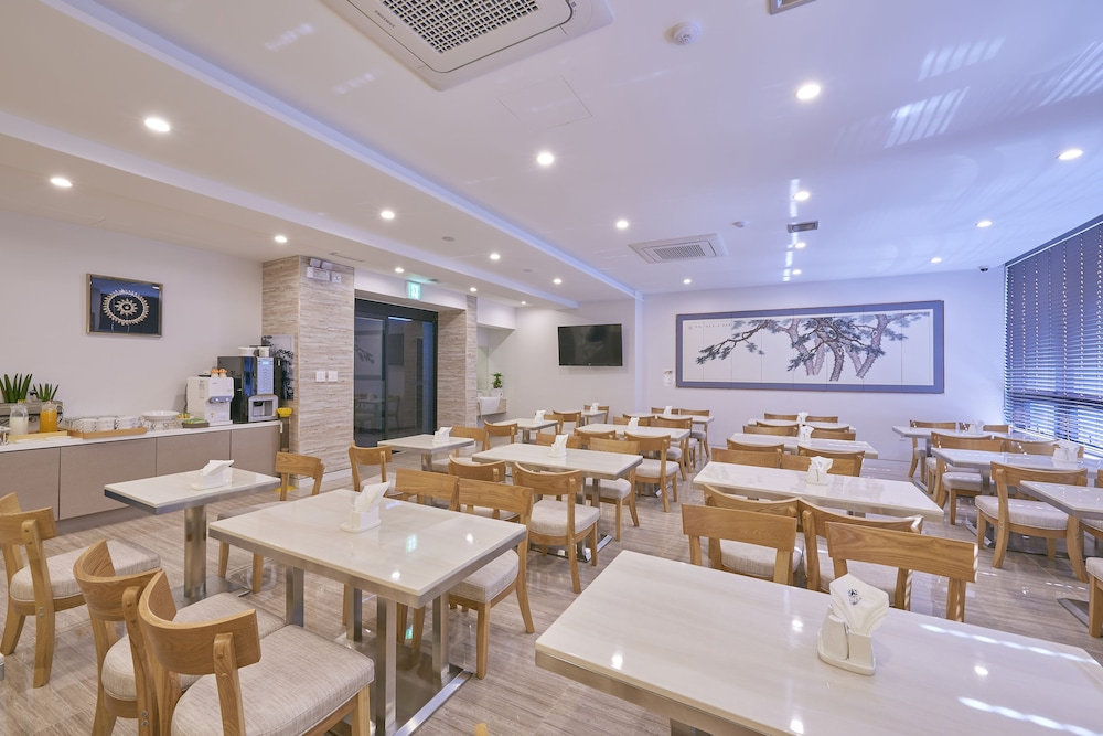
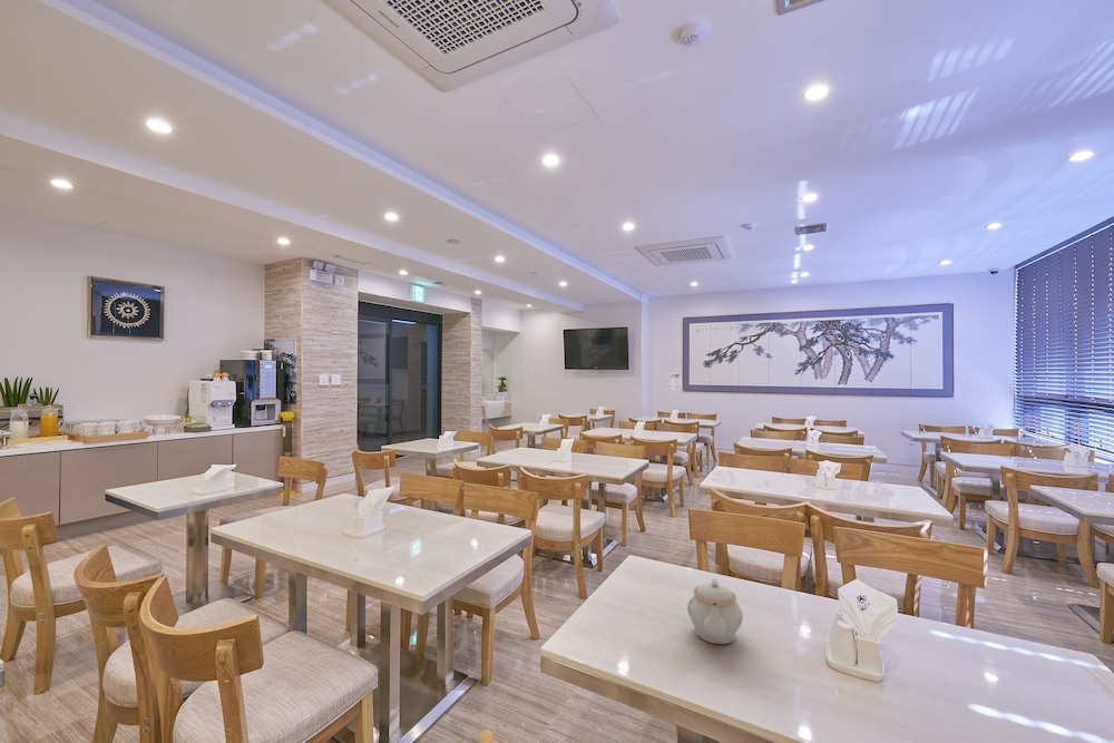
+ teapot (714, 606)
